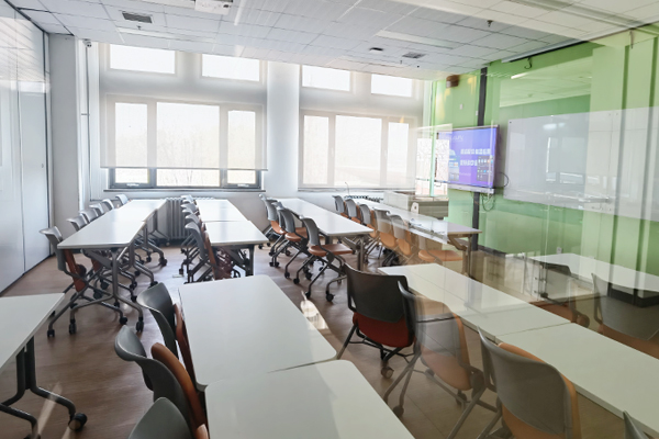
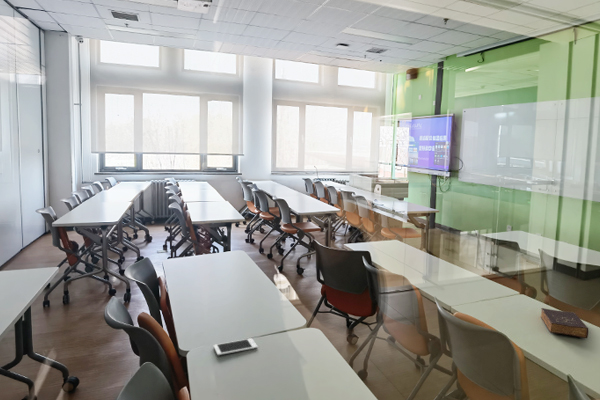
+ book (563, 322)
+ cell phone (235, 346)
